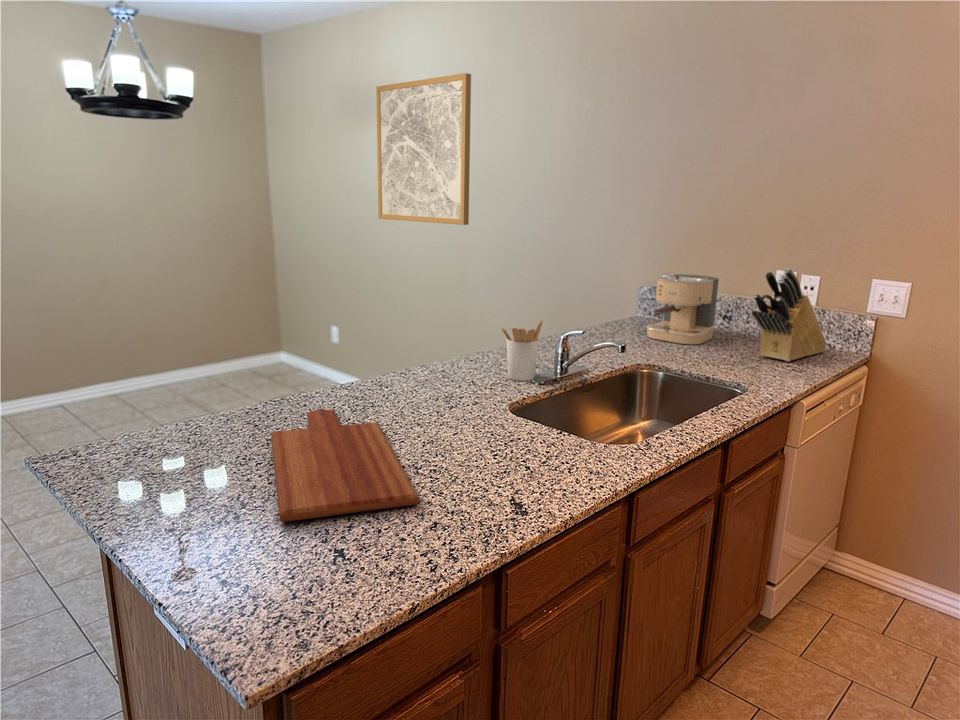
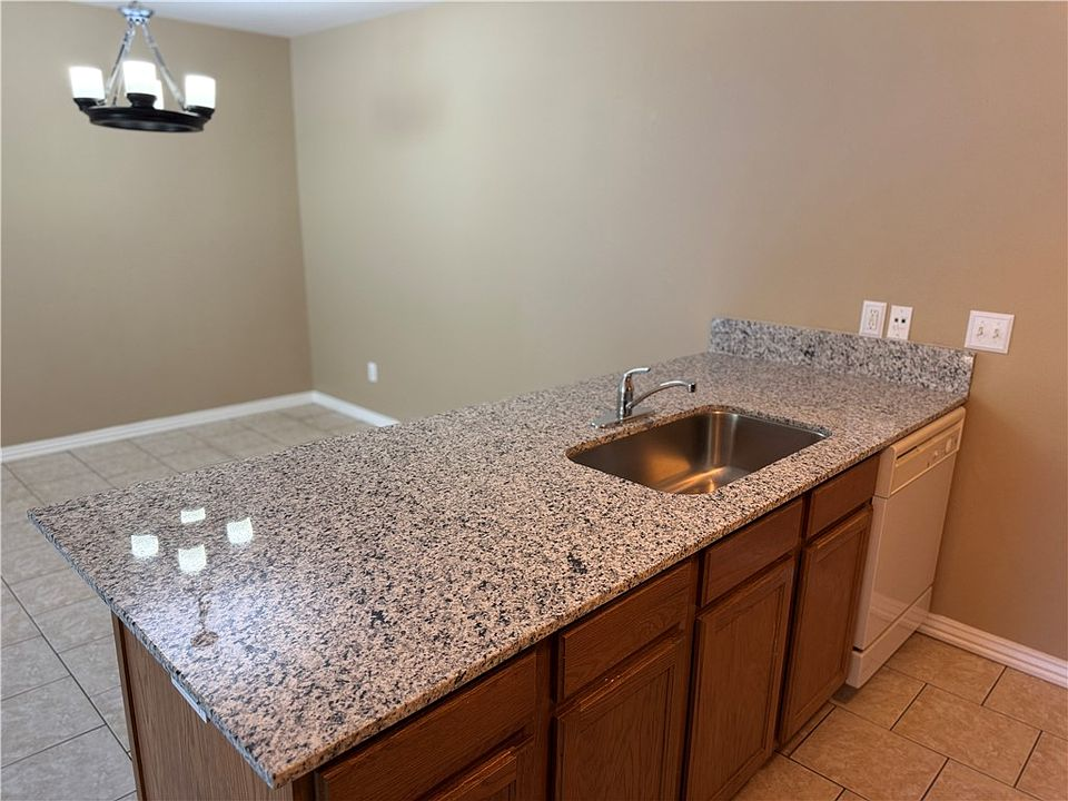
- cutting board (336, 461)
- utensil holder (522, 350)
- wall art (420, 152)
- knife block (791, 312)
- coffee maker (680, 306)
